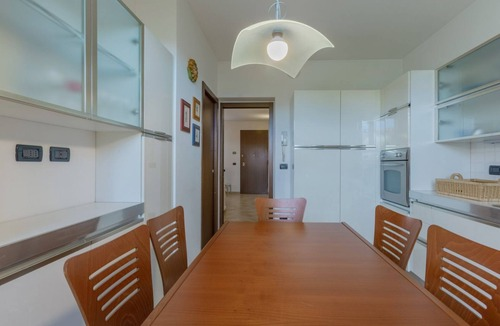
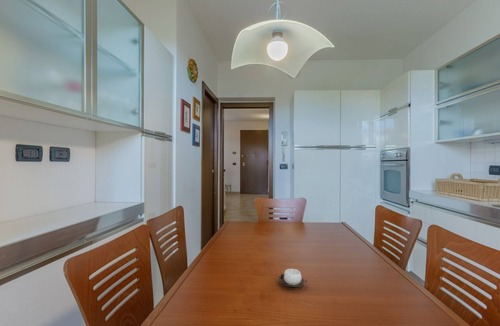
+ cup (292, 278)
